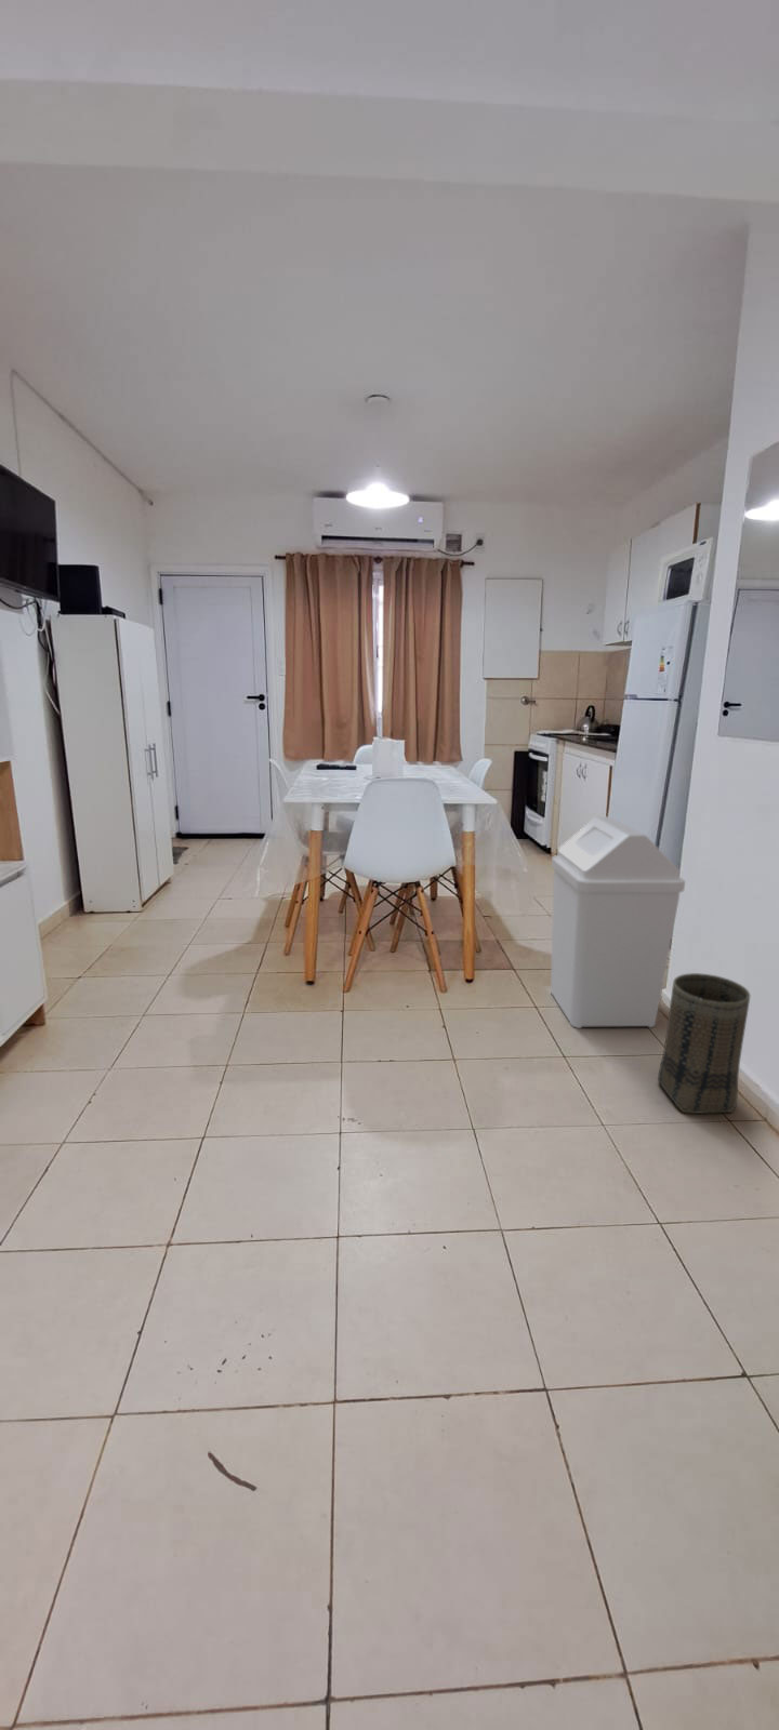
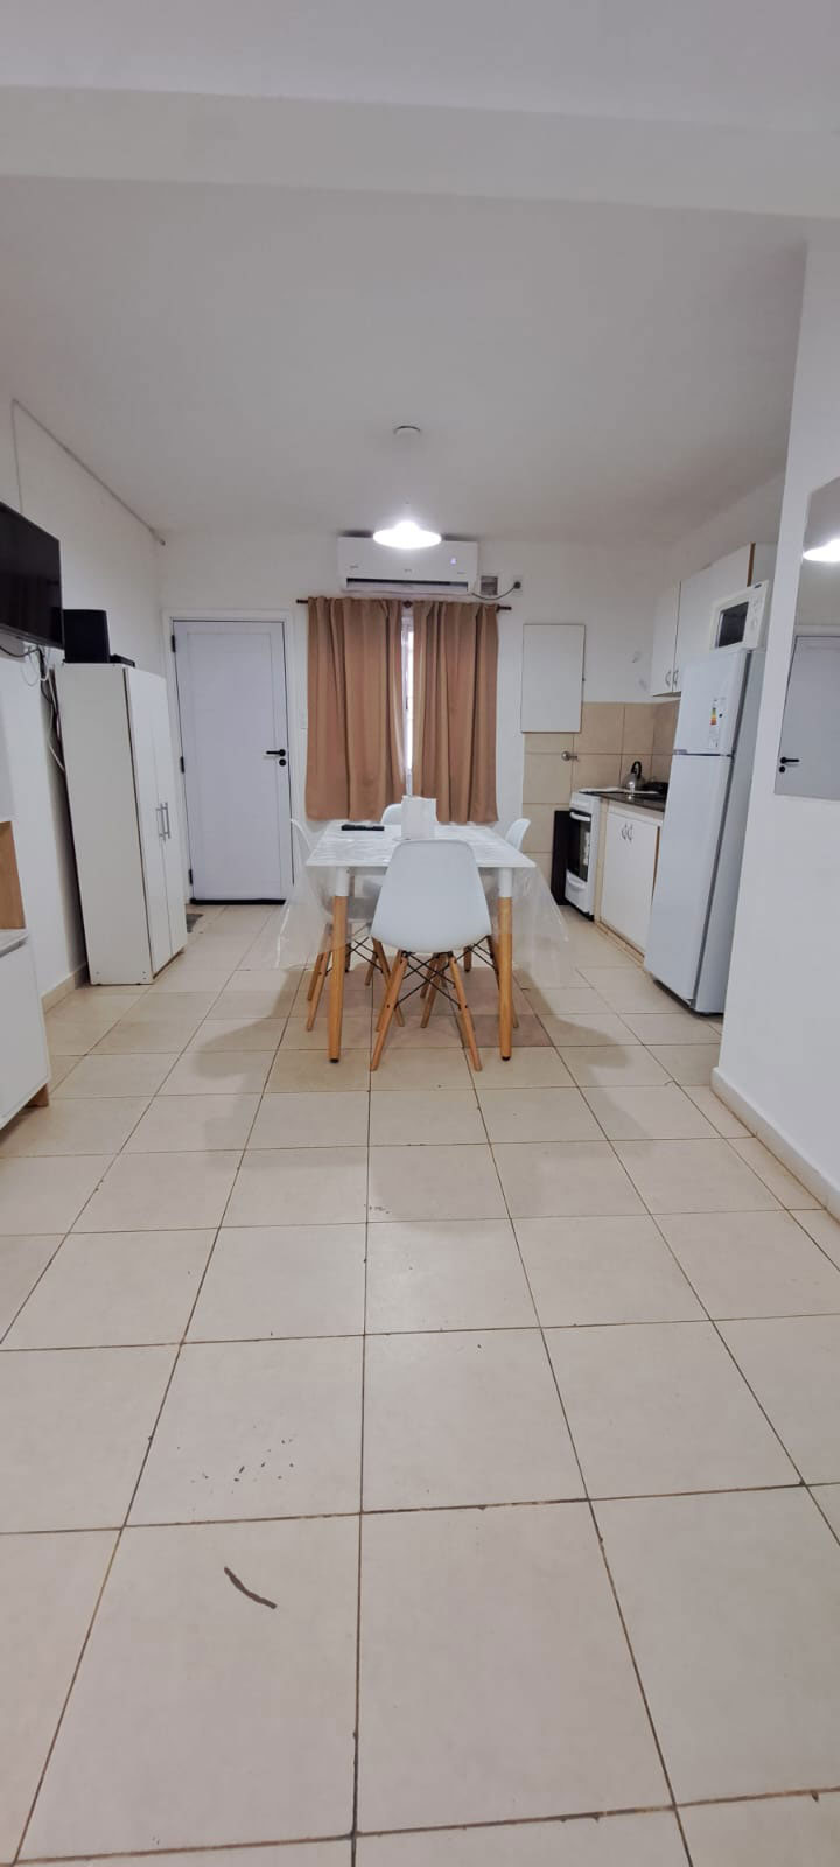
- basket (702, 1043)
- trash can (609, 919)
